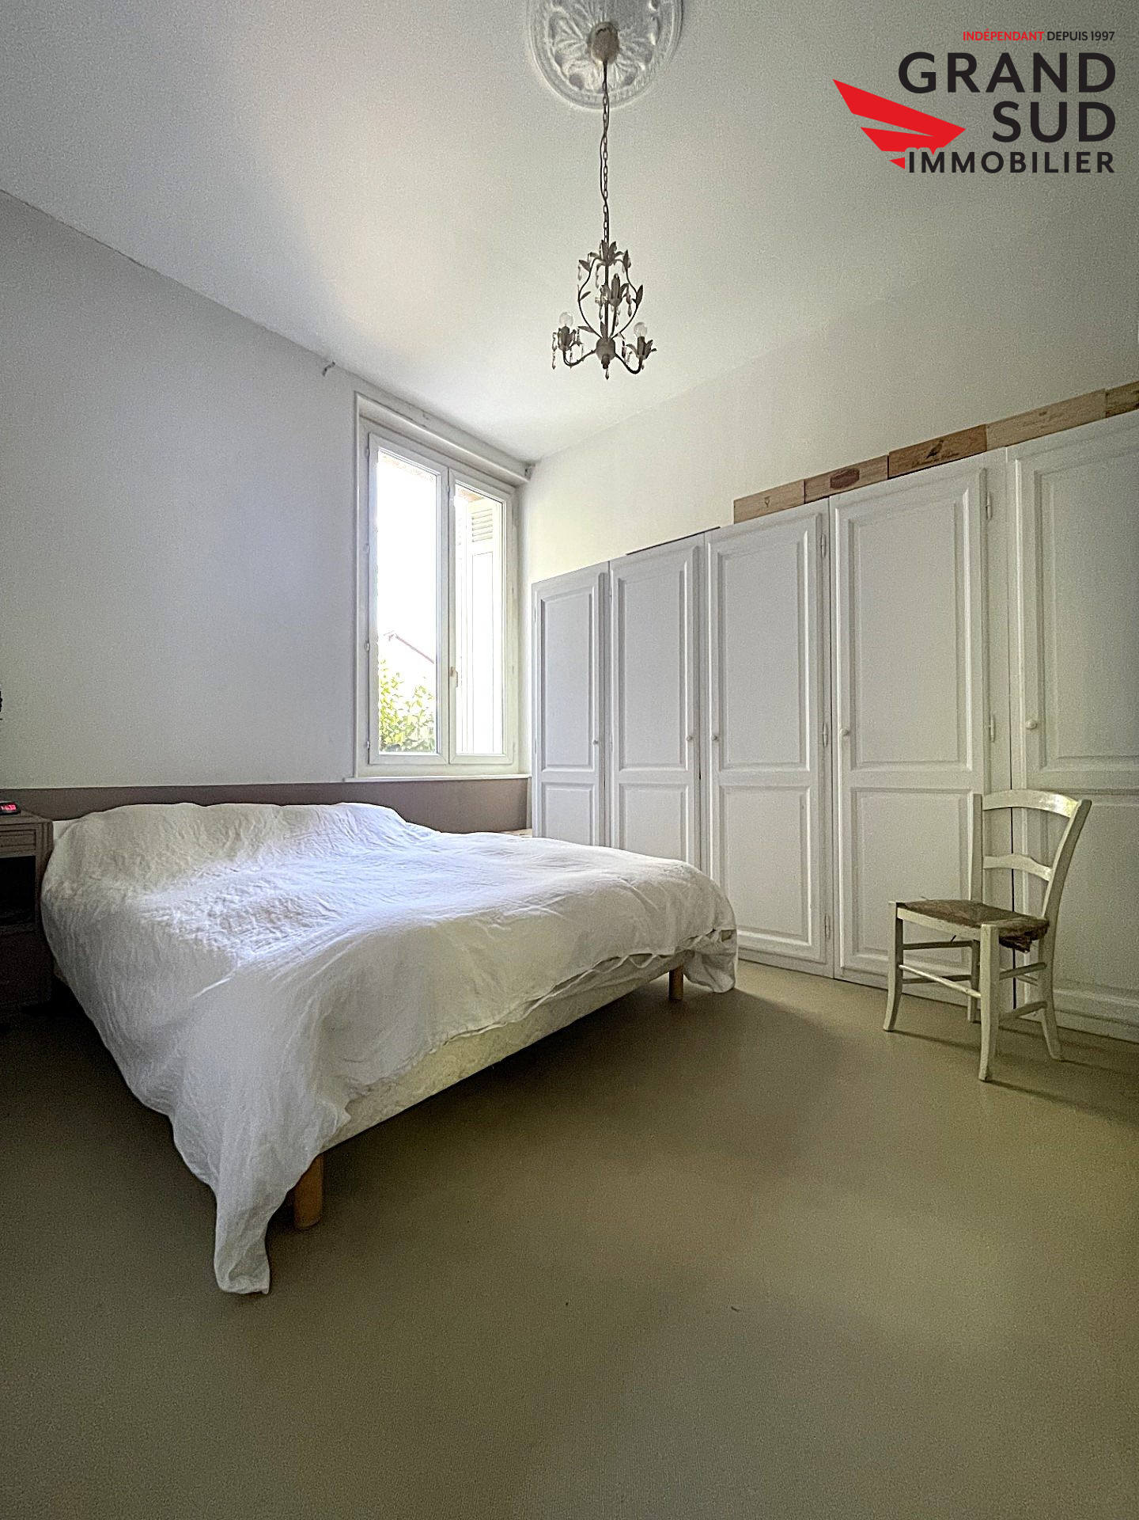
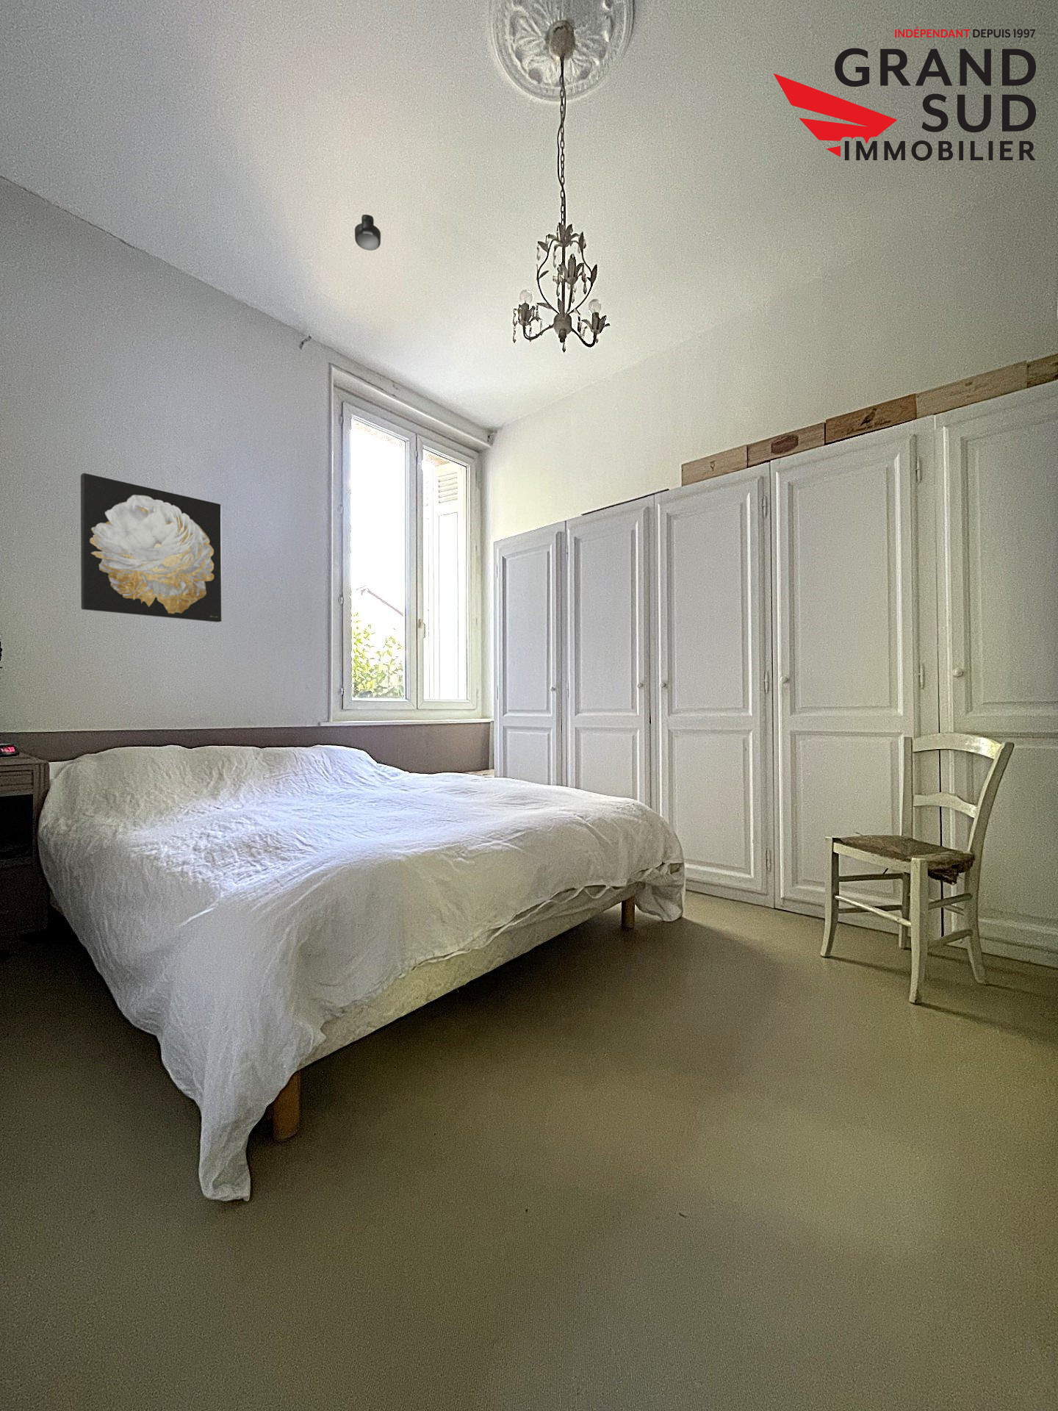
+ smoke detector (368, 231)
+ wall art (156, 553)
